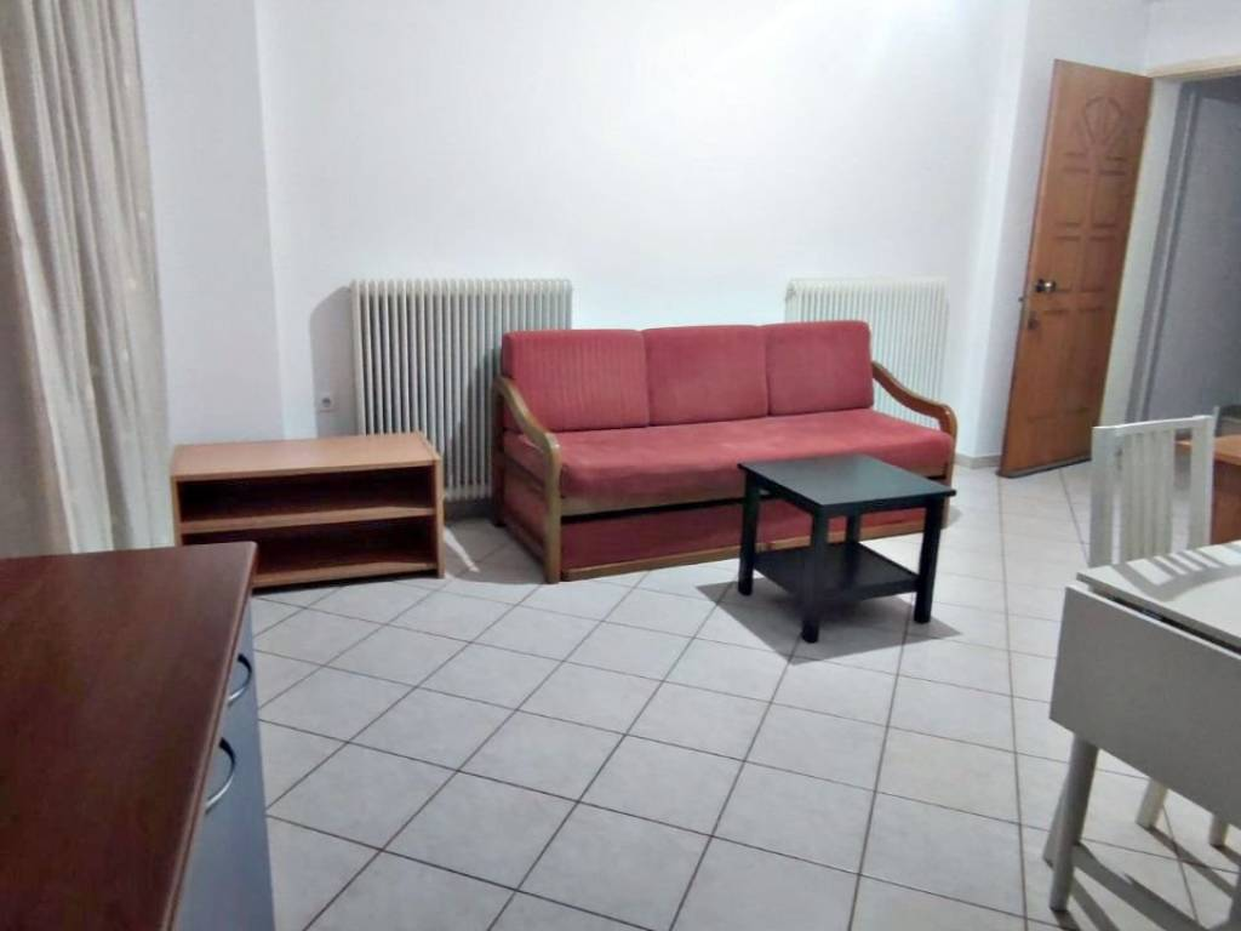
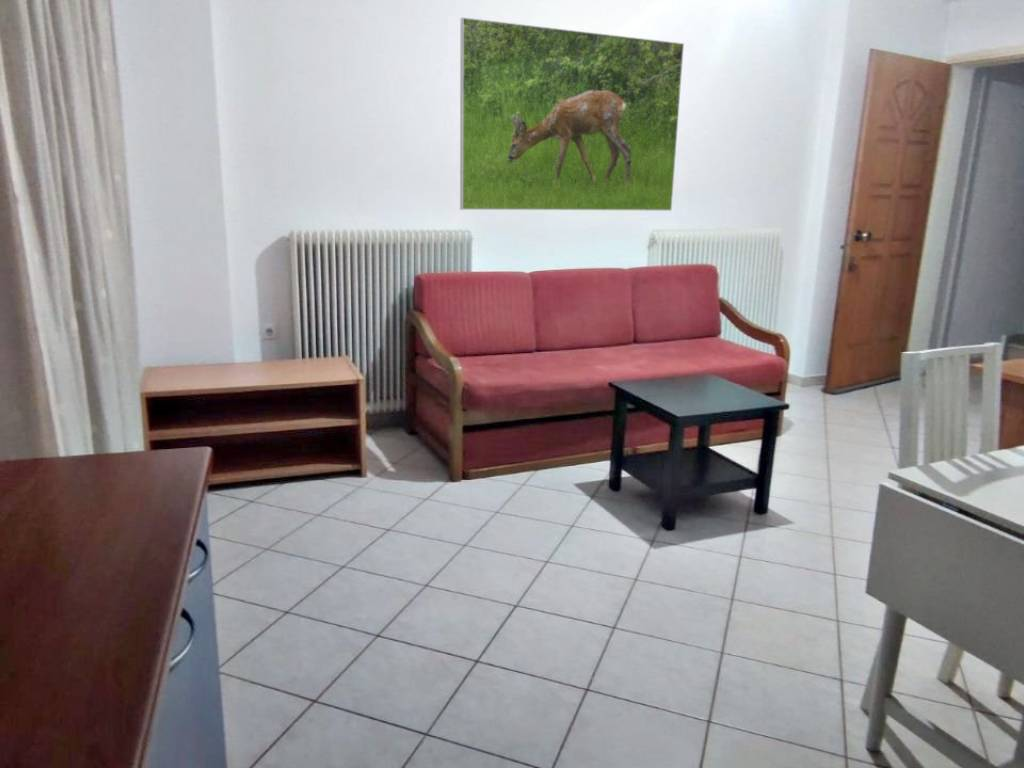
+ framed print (575, 123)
